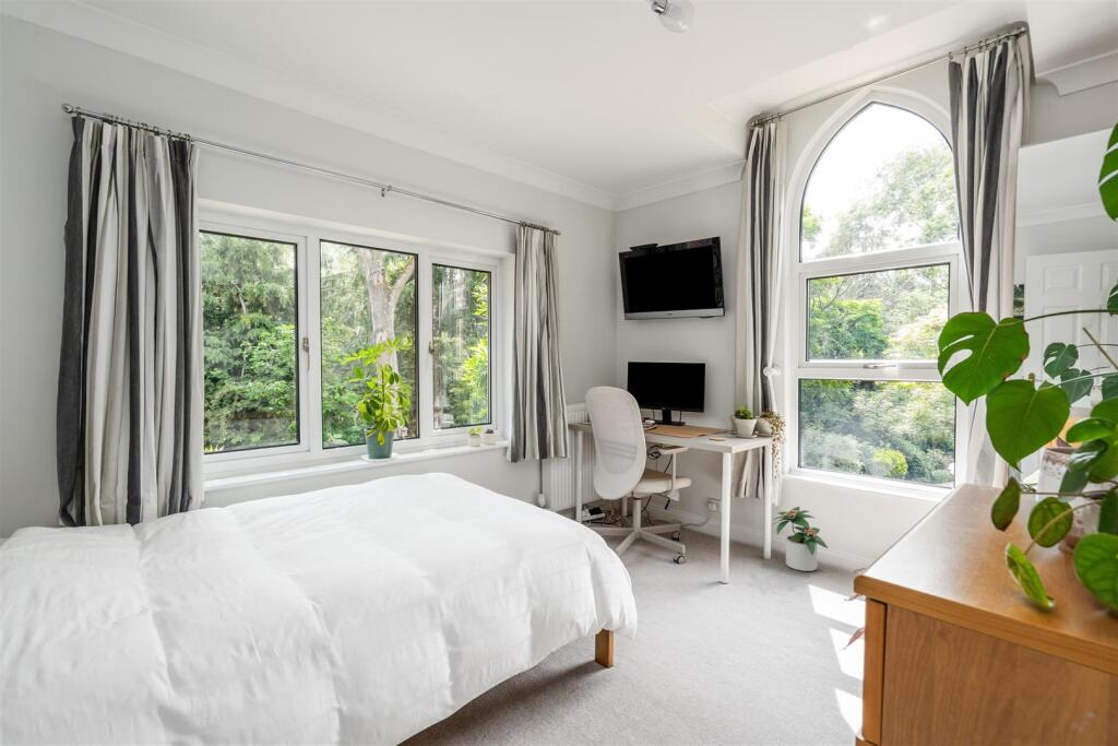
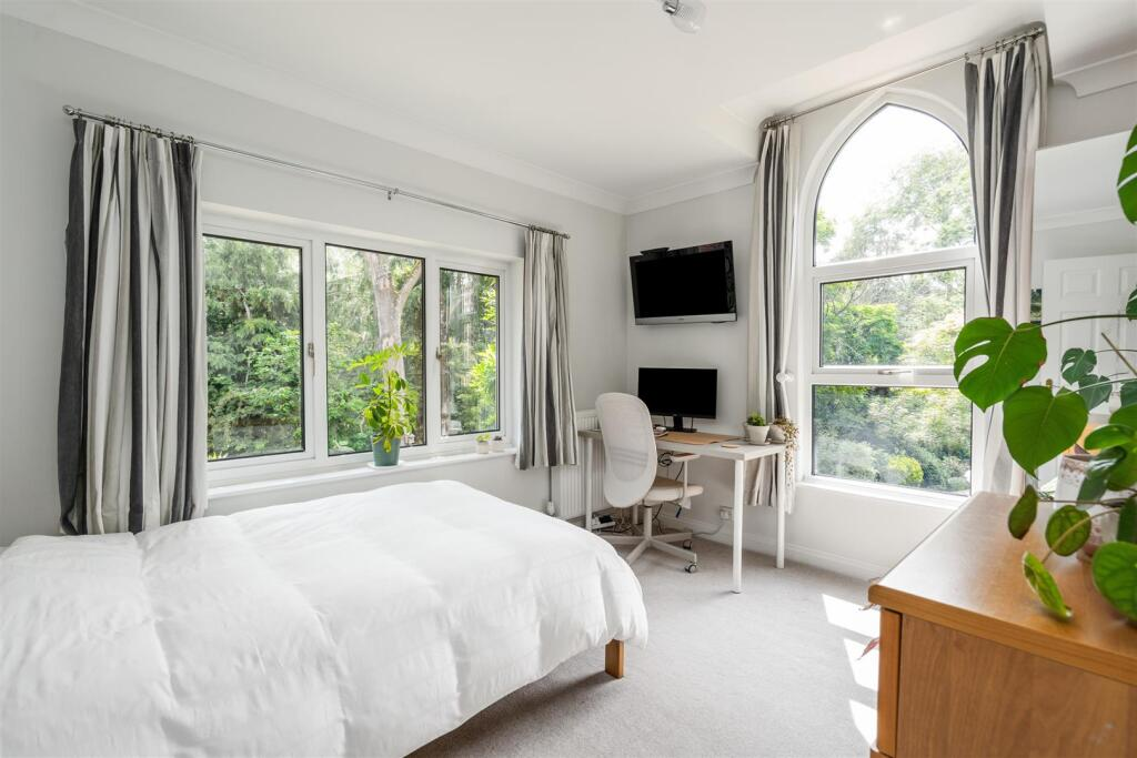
- potted plant (796, 537)
